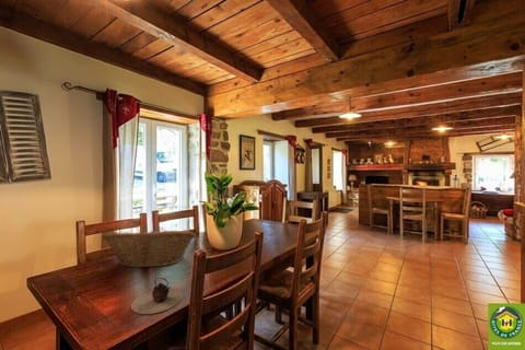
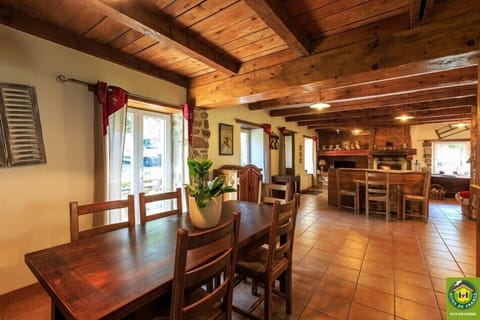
- teapot (158, 289)
- fruit basket (151, 243)
